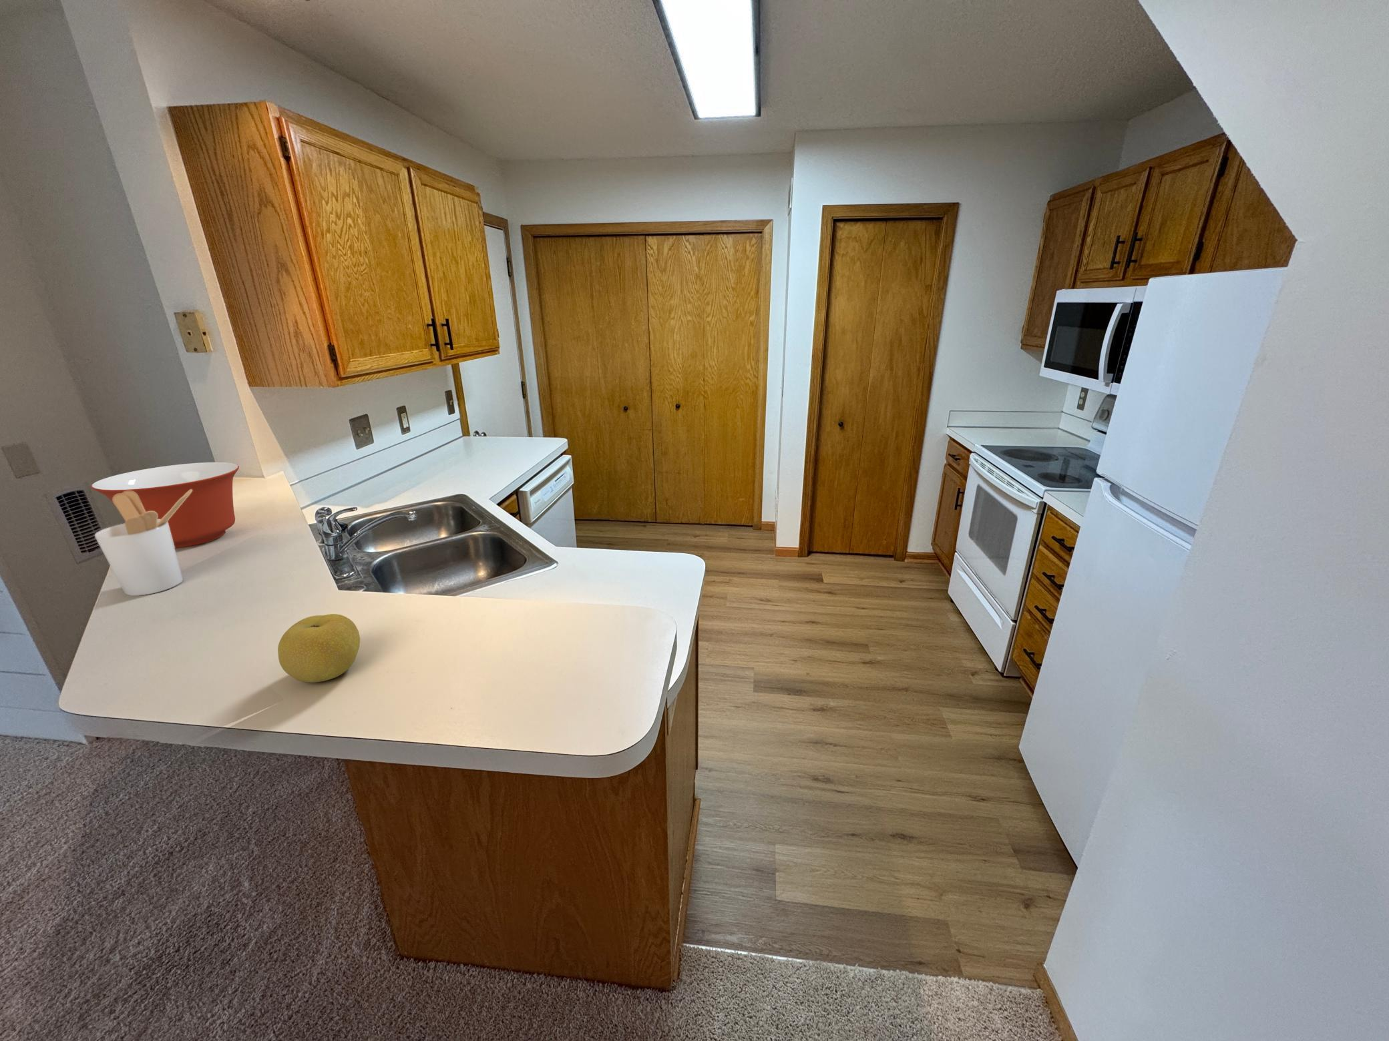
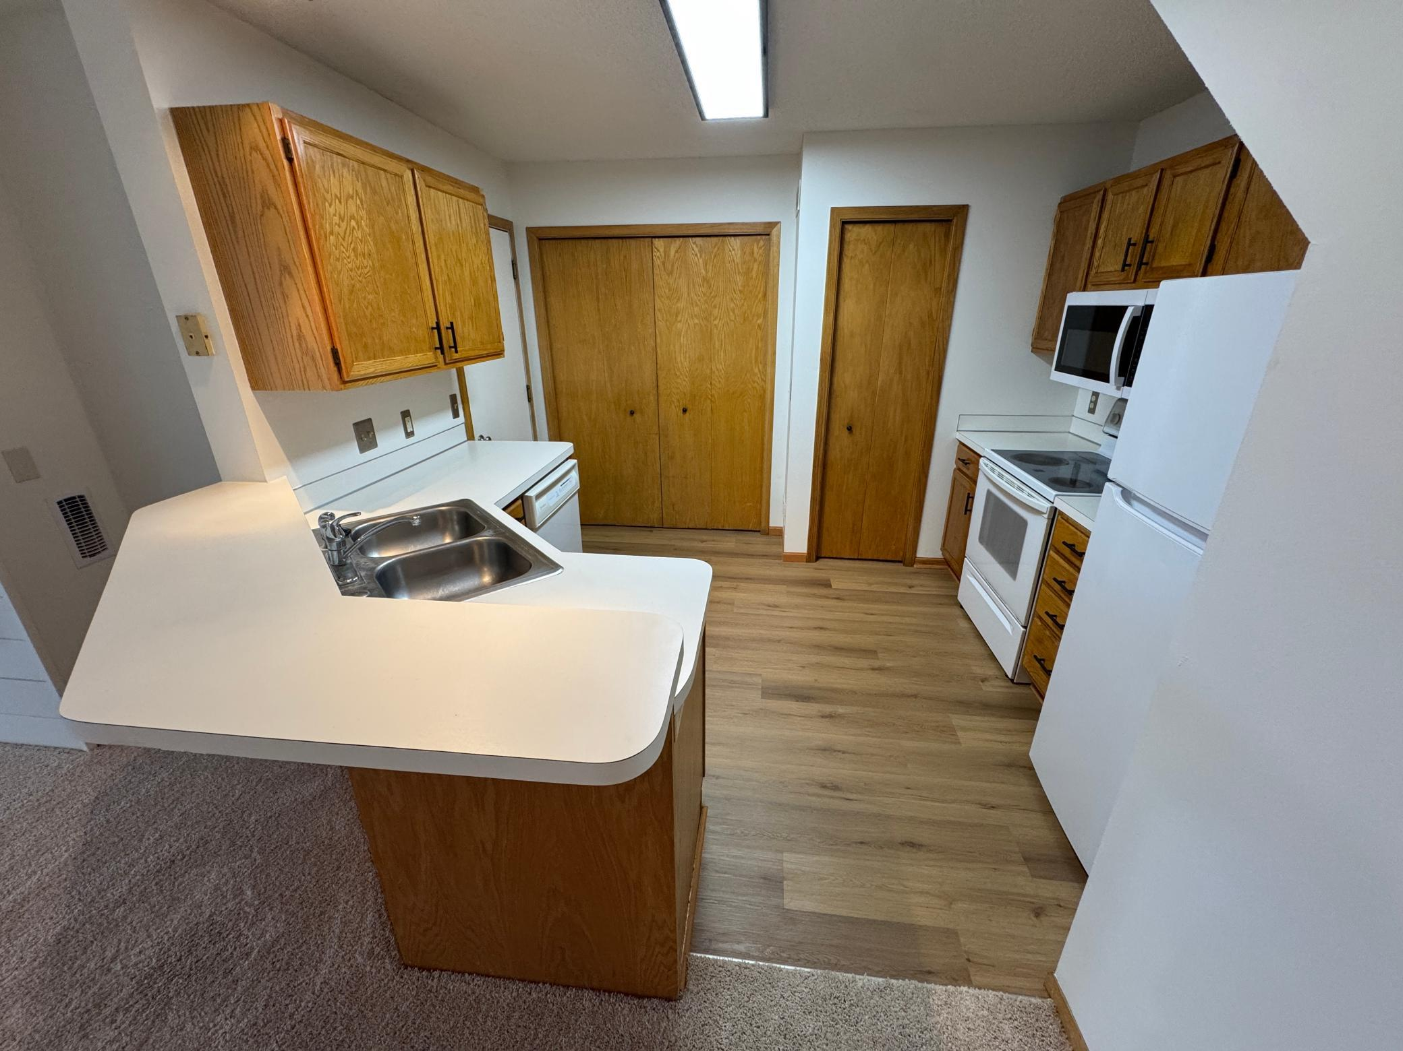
- utensil holder (156, 539)
- fruit (319, 646)
- mixing bowl (180, 507)
